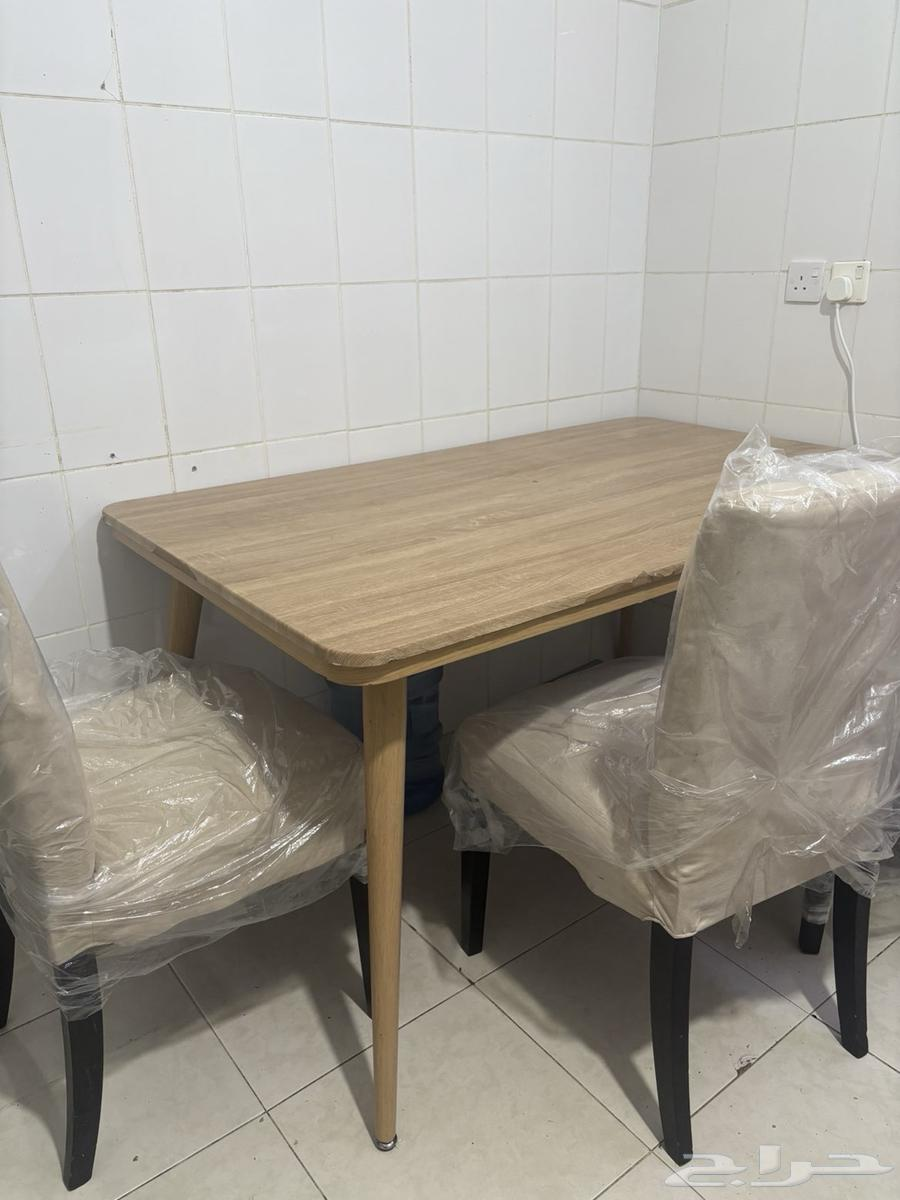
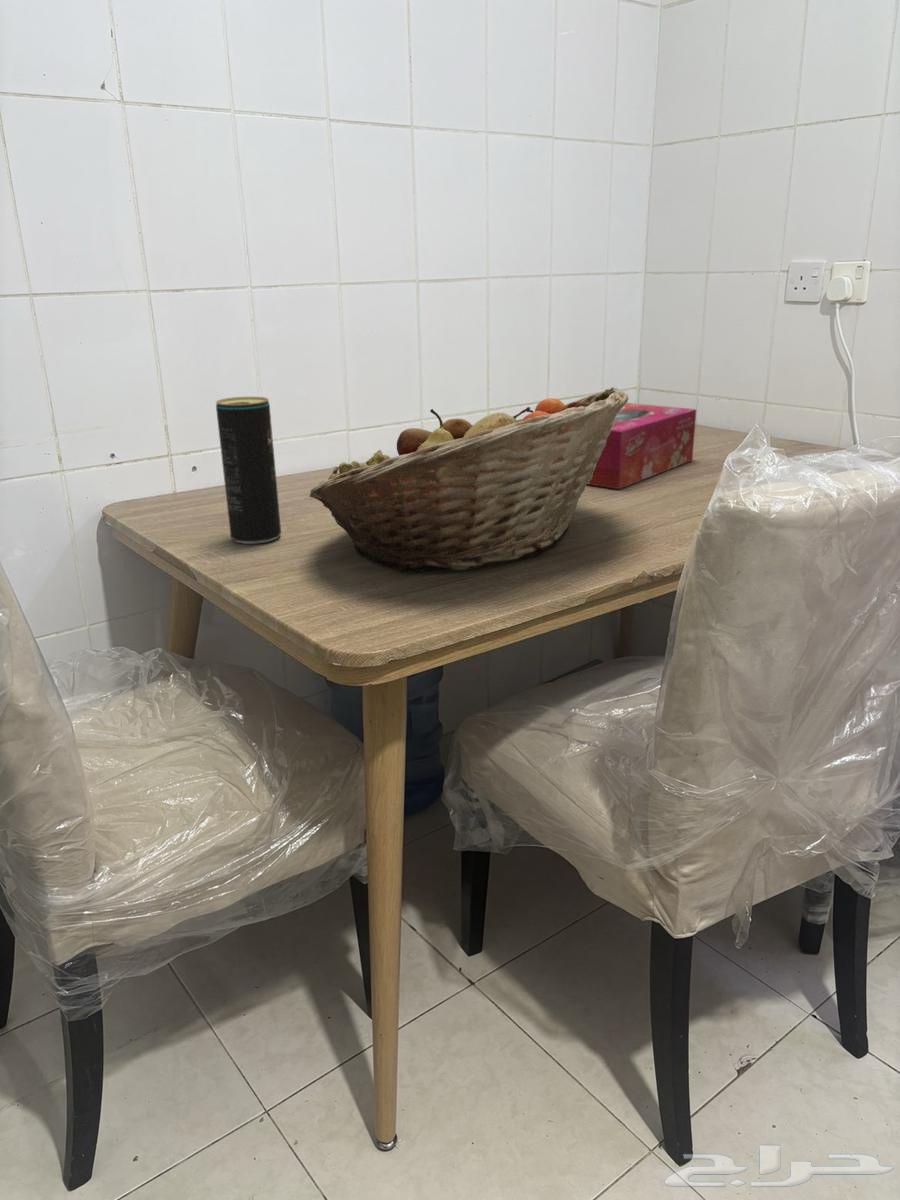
+ fruit basket (475, 467)
+ beverage can (249, 470)
+ tissue box (622, 442)
